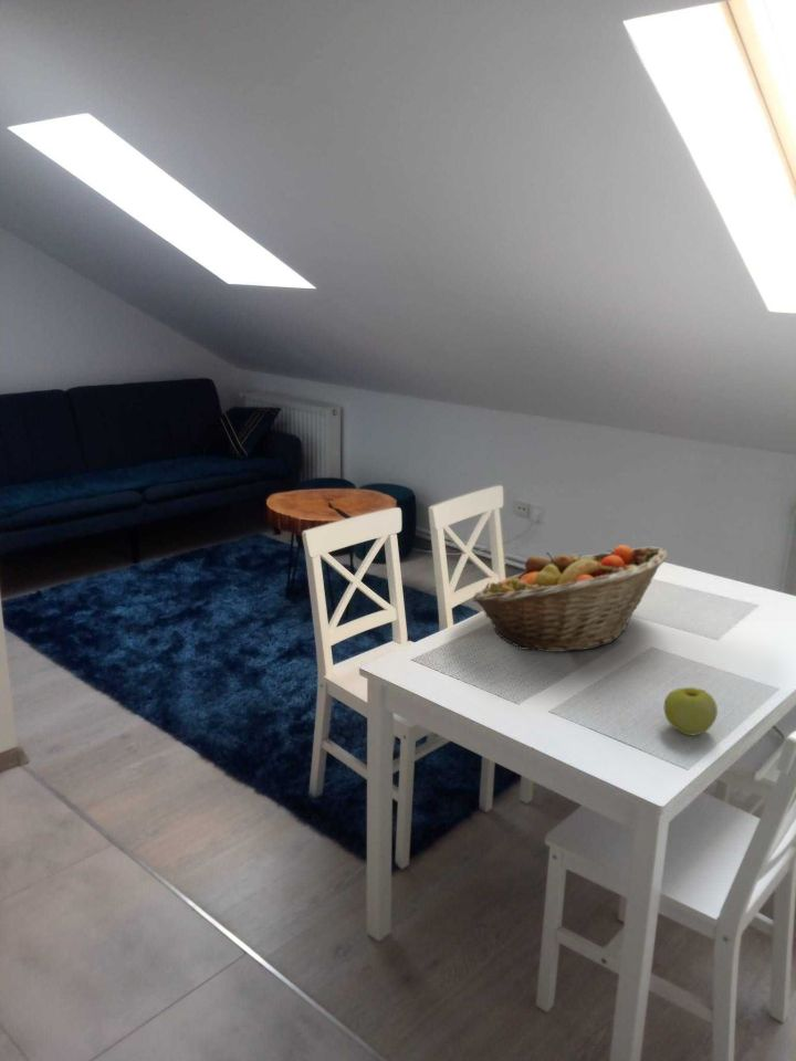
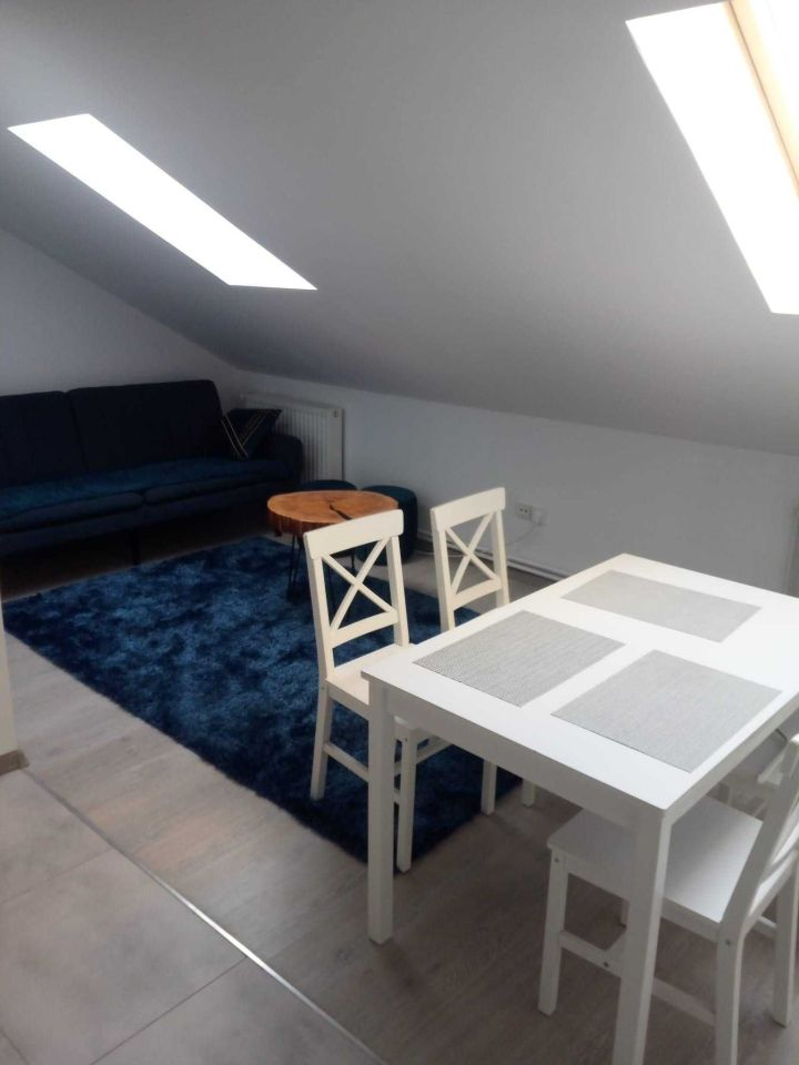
- fruit basket (569, 589)
- apple (690, 711)
